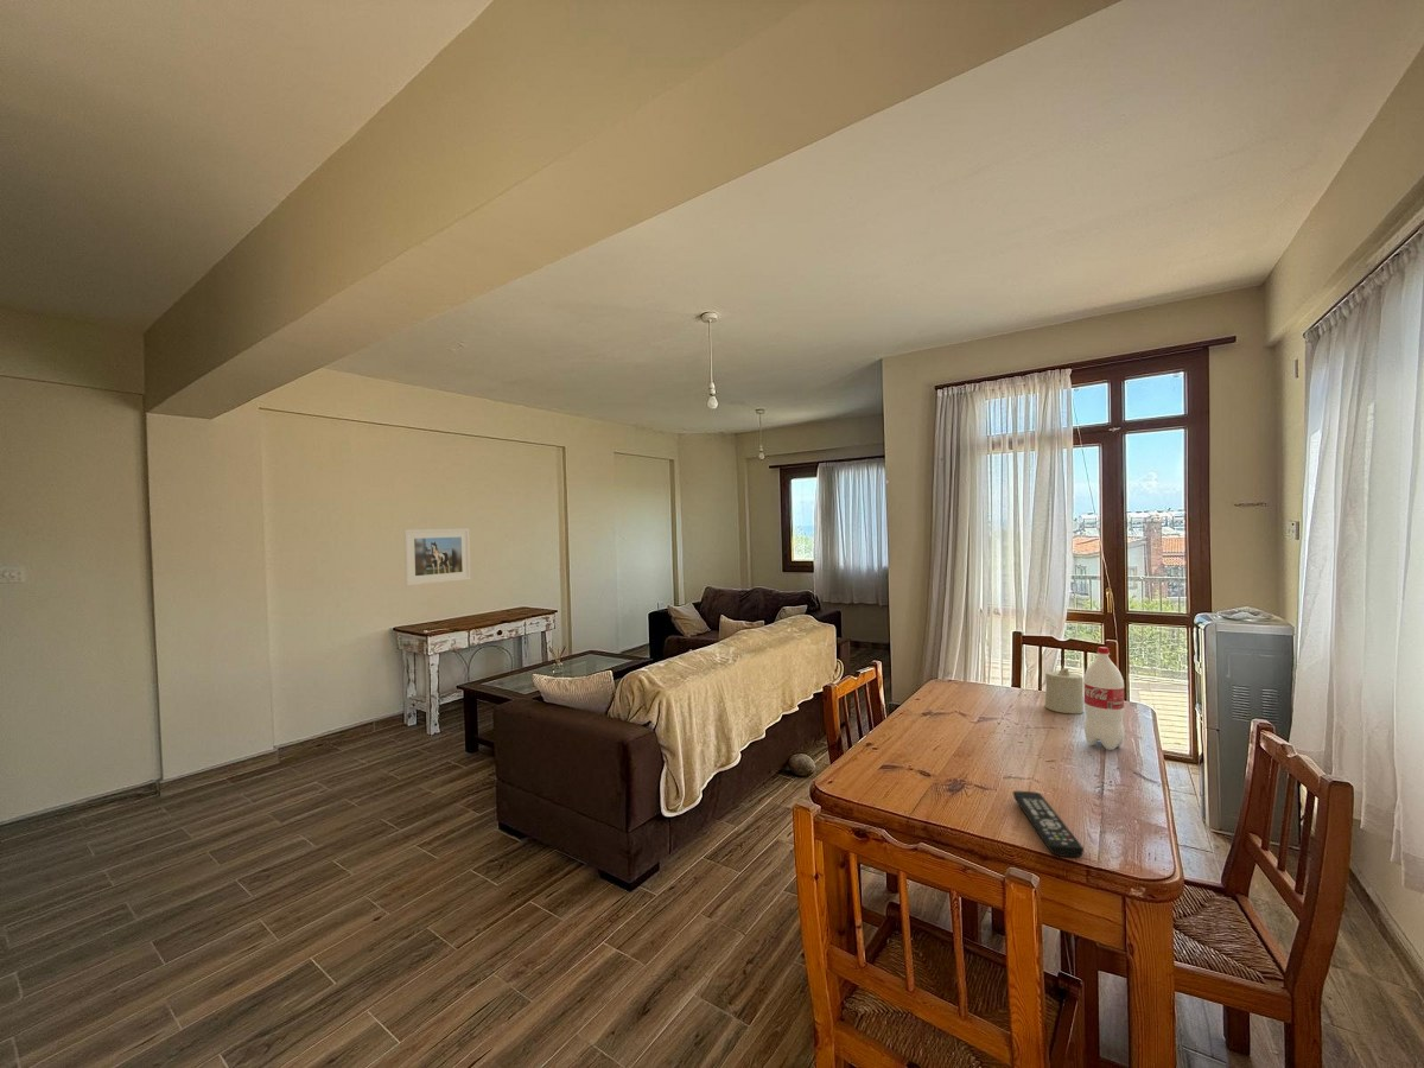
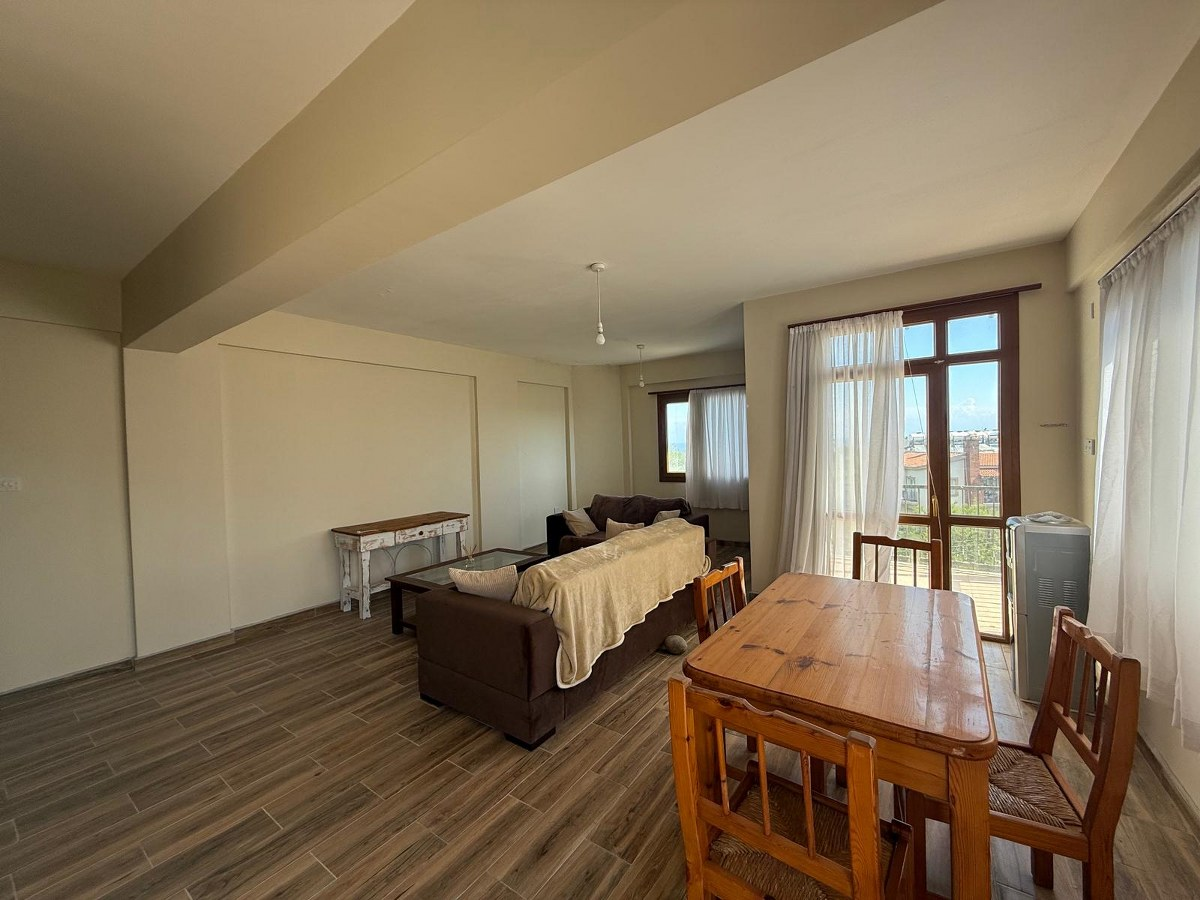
- candle (1063, 688)
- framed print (438, 555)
- bottle (1104, 695)
- remote control (1044, 820)
